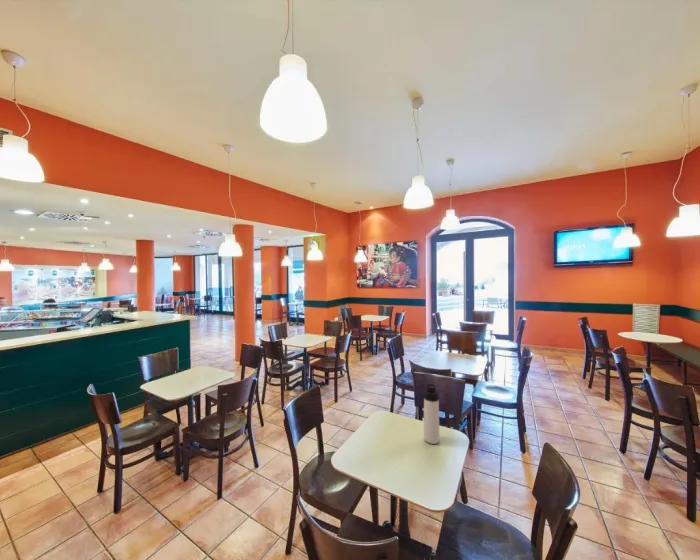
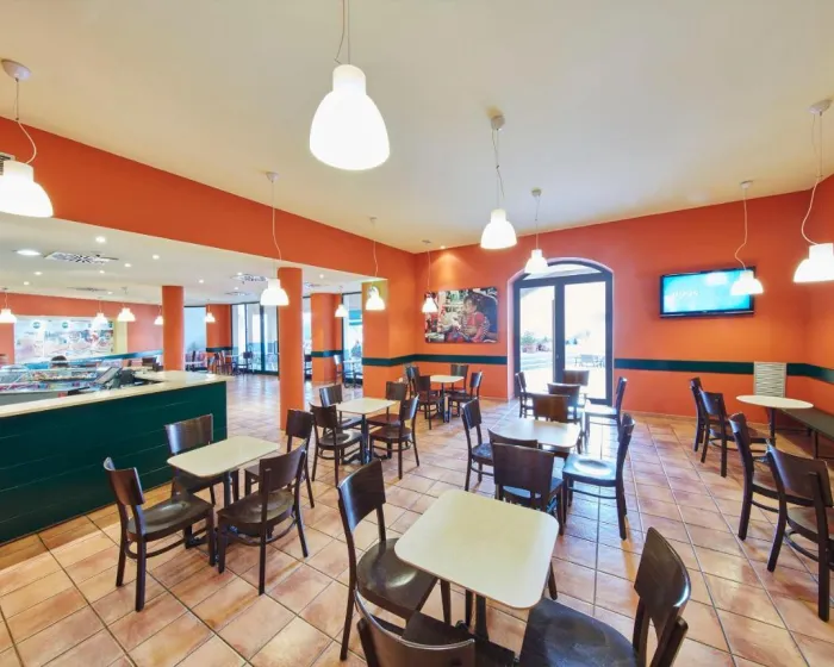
- thermos bottle (431, 413)
